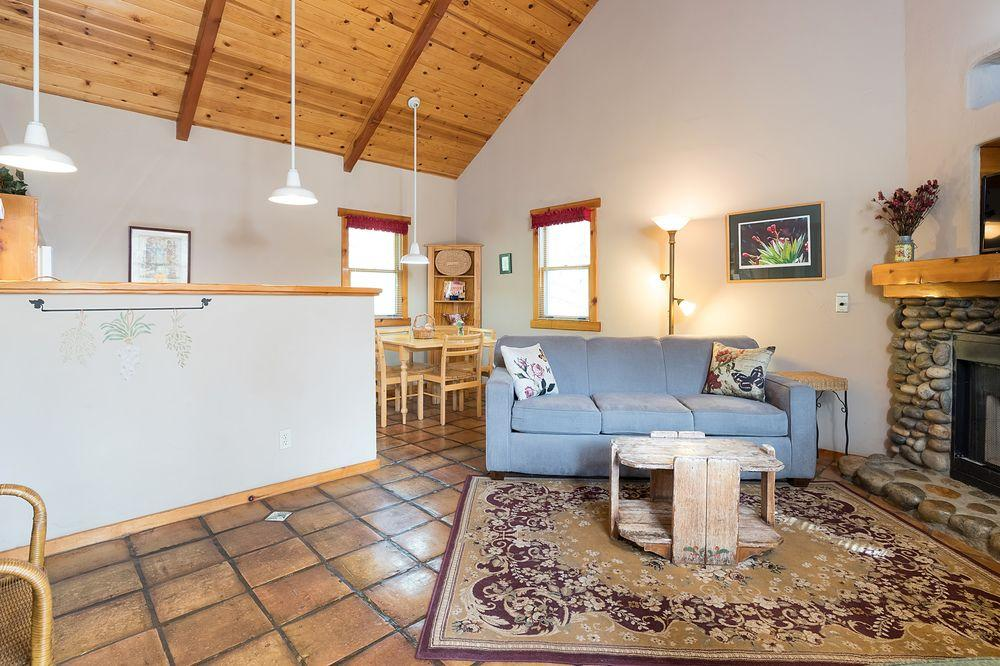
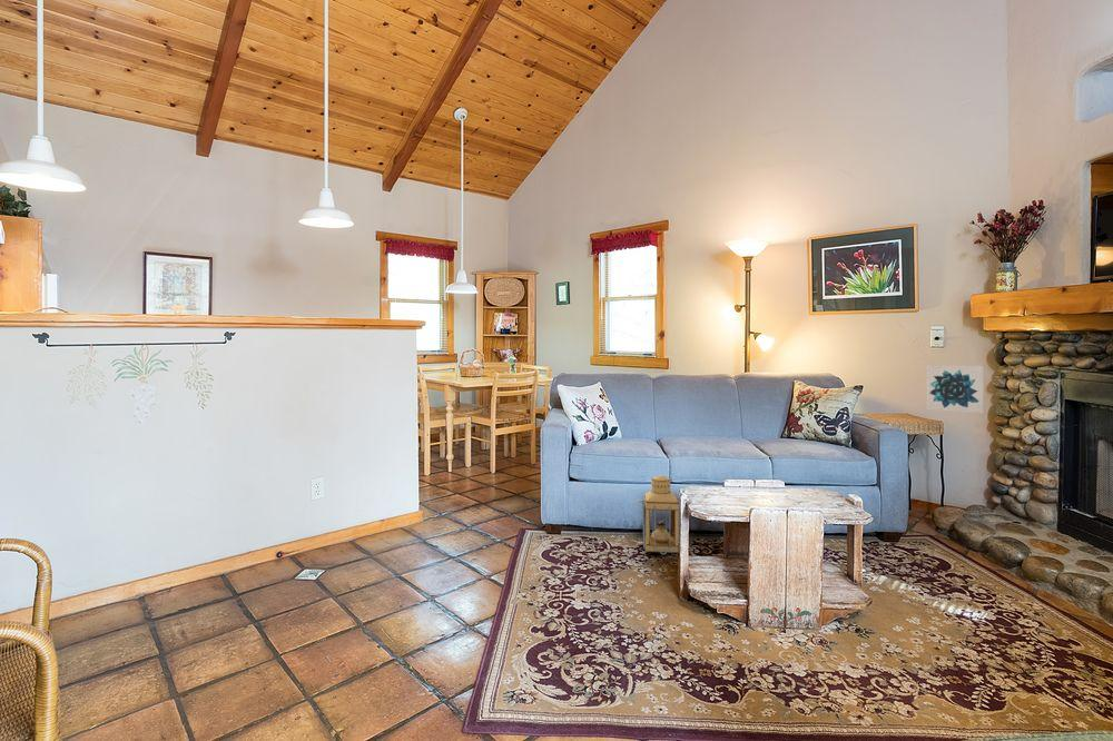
+ lantern (661, 510)
+ wall art (954, 388)
